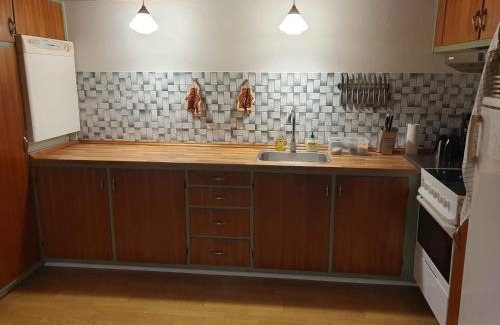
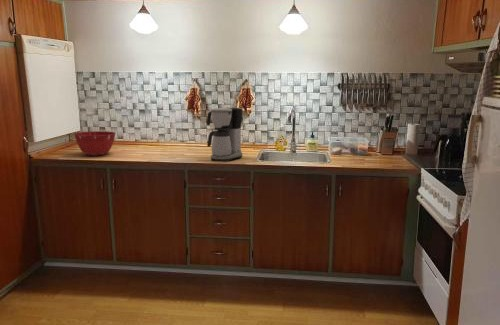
+ coffee maker (224, 133)
+ mixing bowl (95, 143)
